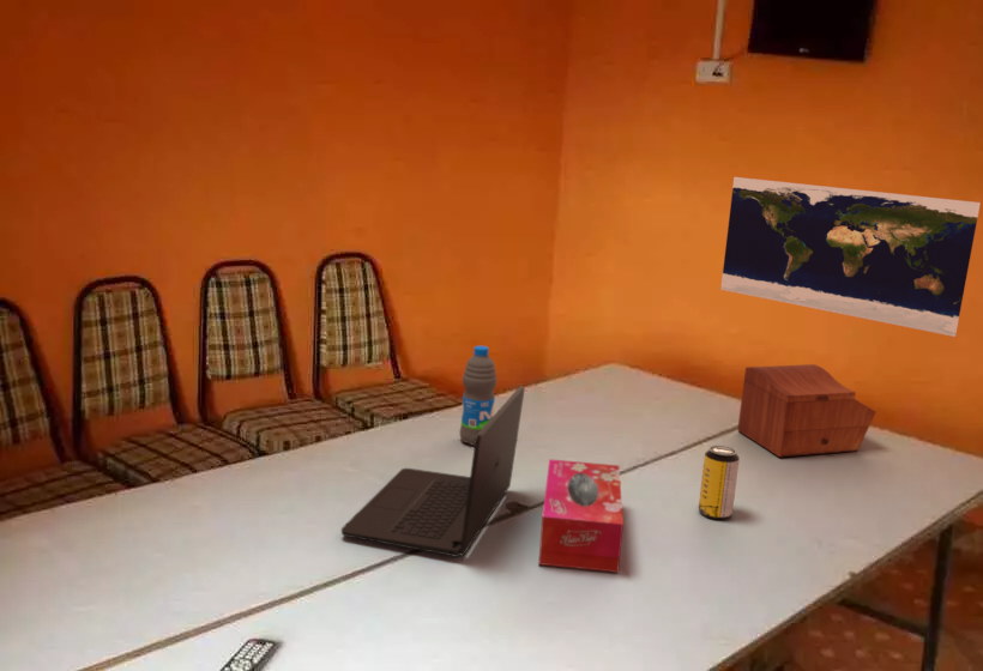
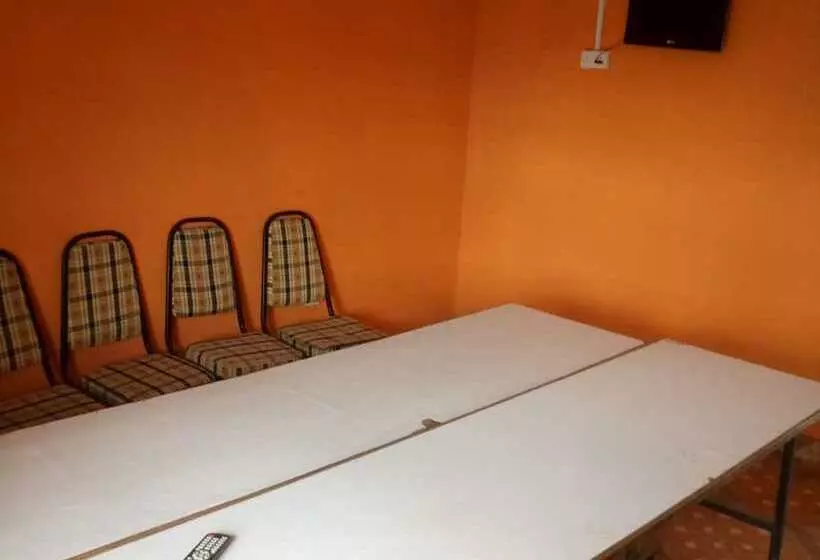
- map (836, 250)
- sewing box (808, 407)
- tissue box (581, 512)
- beverage can (718, 482)
- water bottle (478, 394)
- laptop (436, 472)
